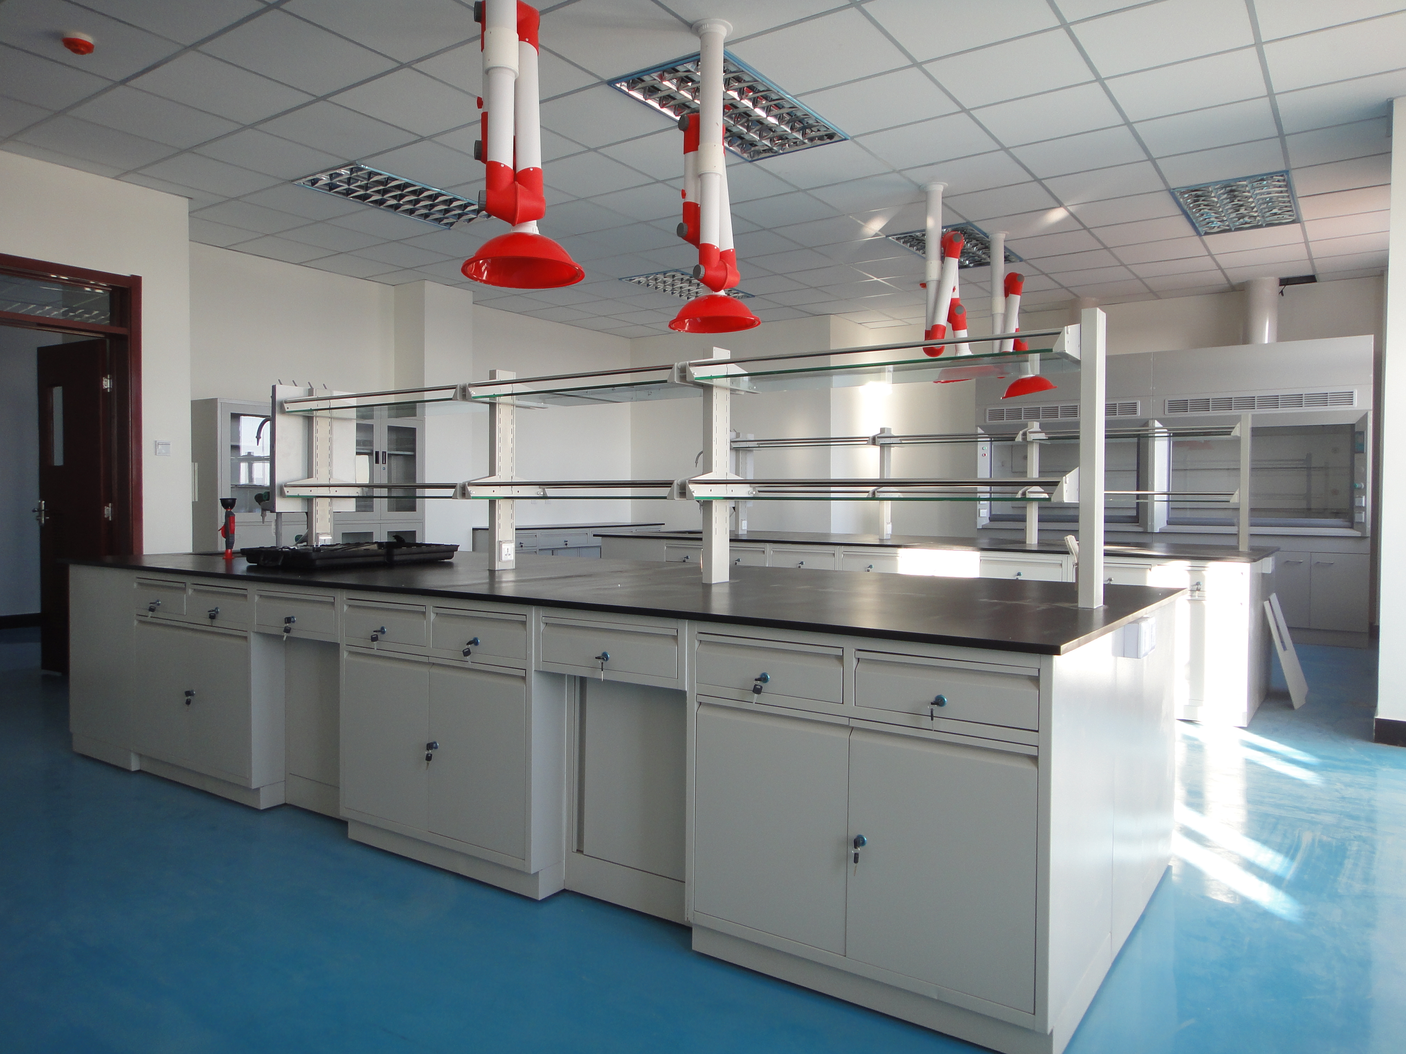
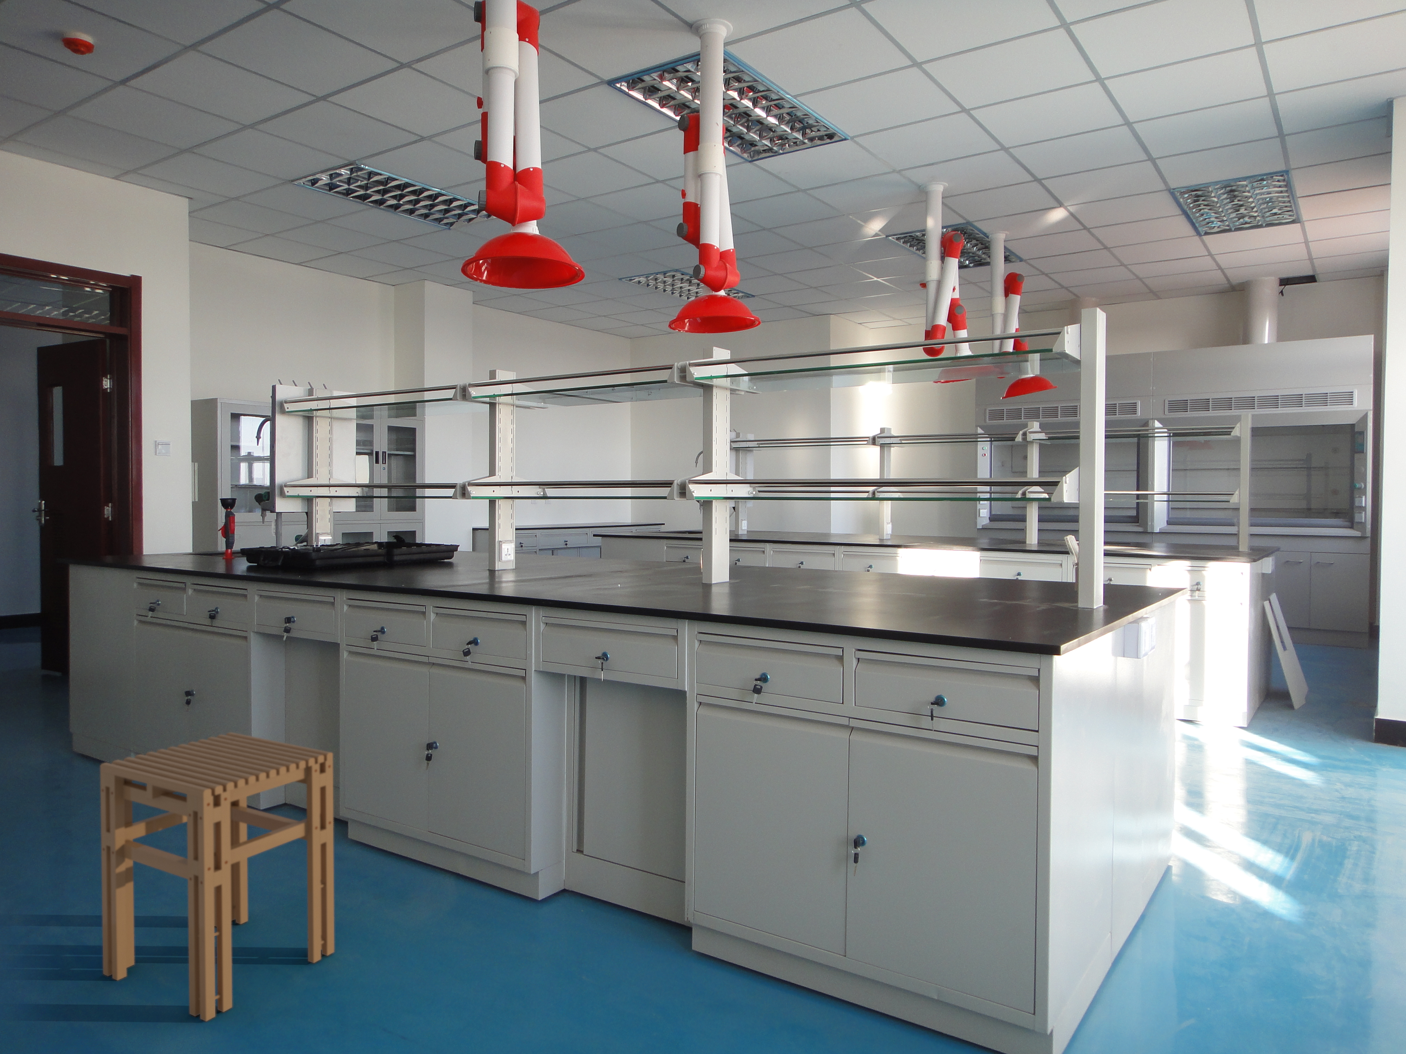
+ stool (220, 860)
